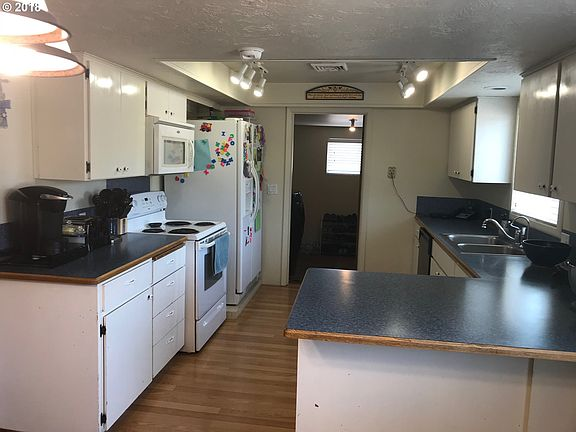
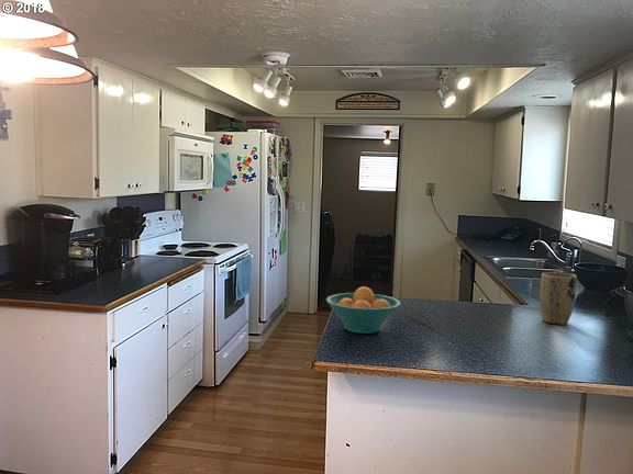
+ plant pot (557, 297)
+ fruit bowl (363, 308)
